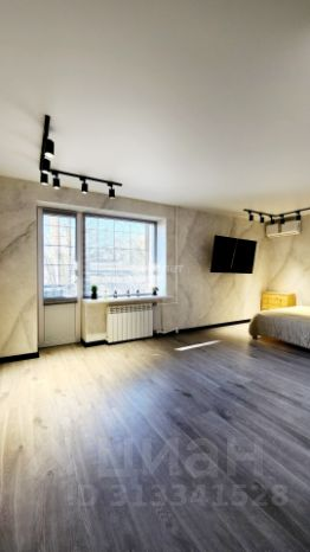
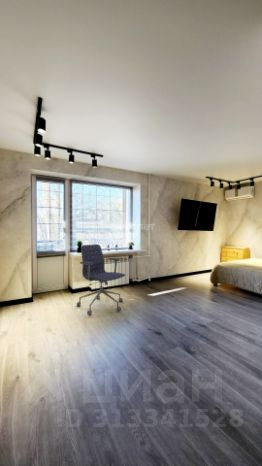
+ office chair (102, 275)
